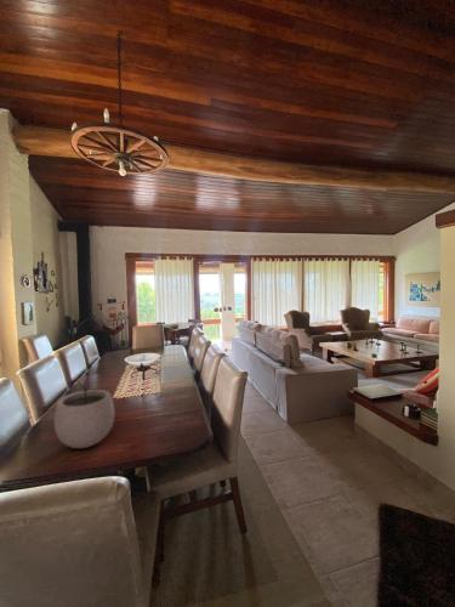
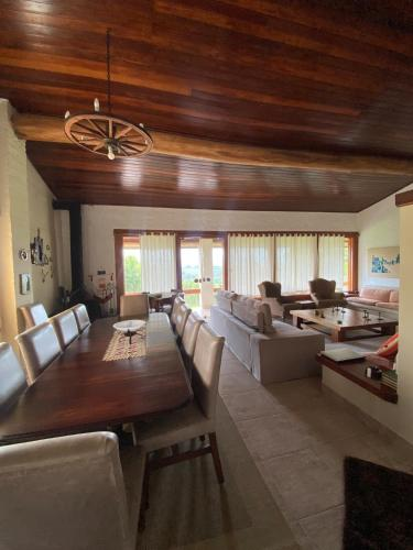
- plant pot (85, 409)
